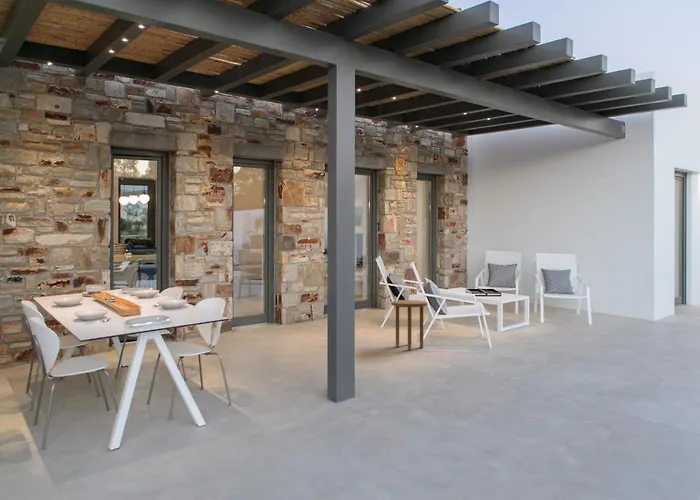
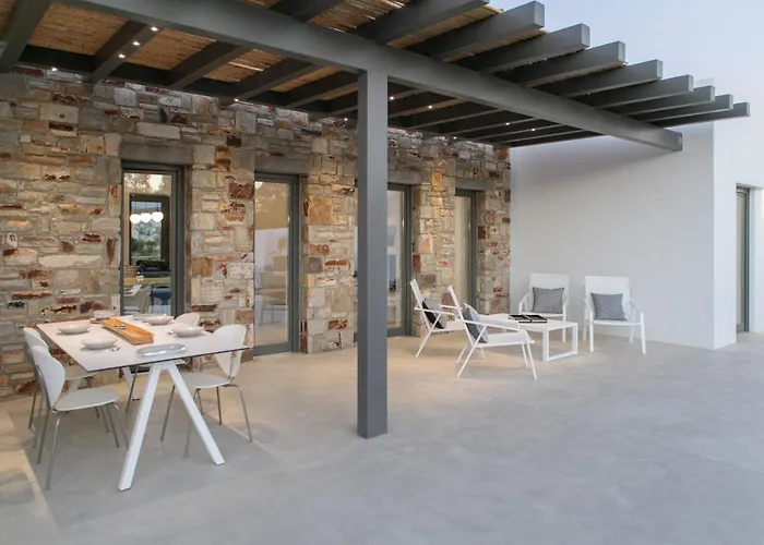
- side table (409, 324)
